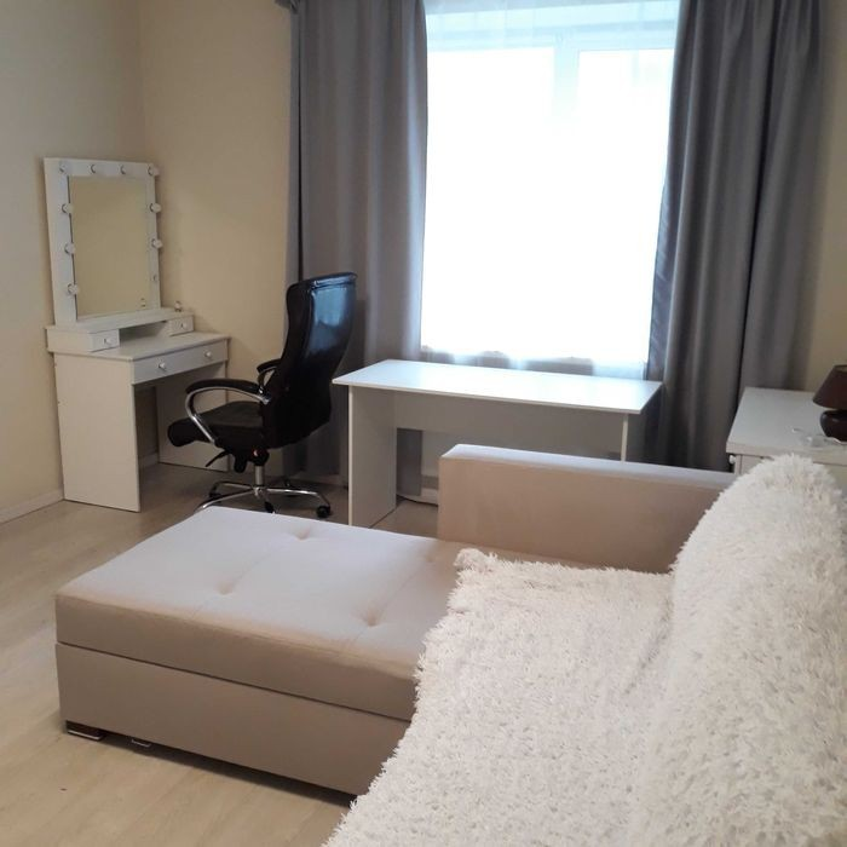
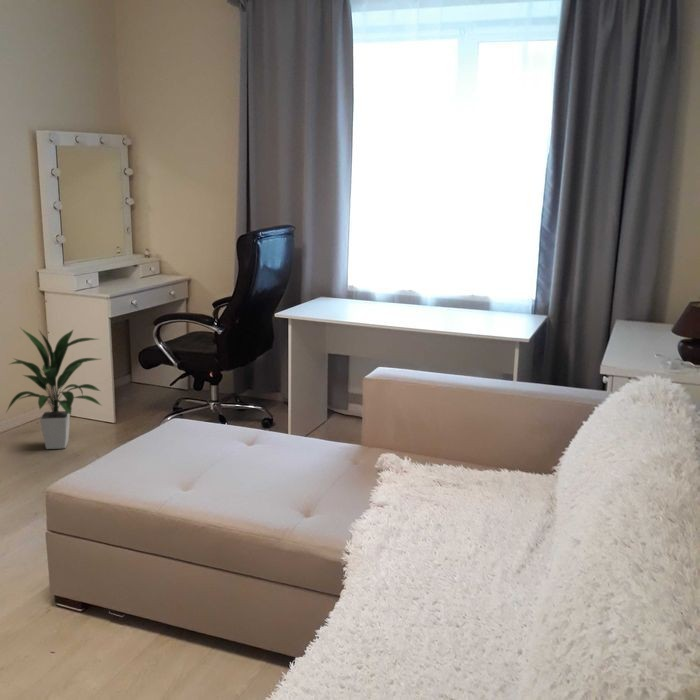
+ indoor plant (57, 386)
